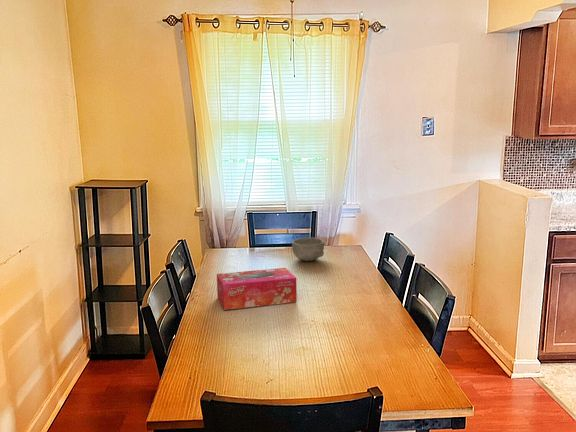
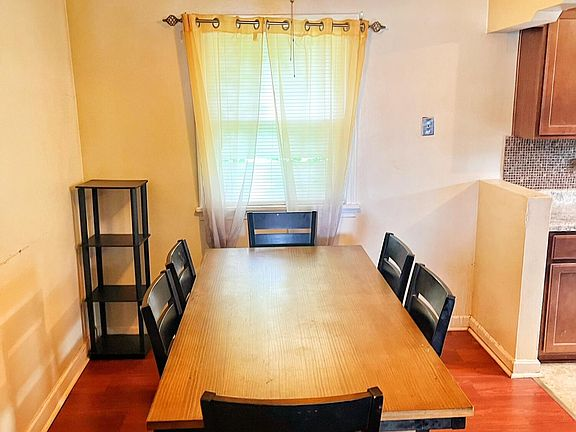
- tissue box (256, 287)
- bowl (308, 250)
